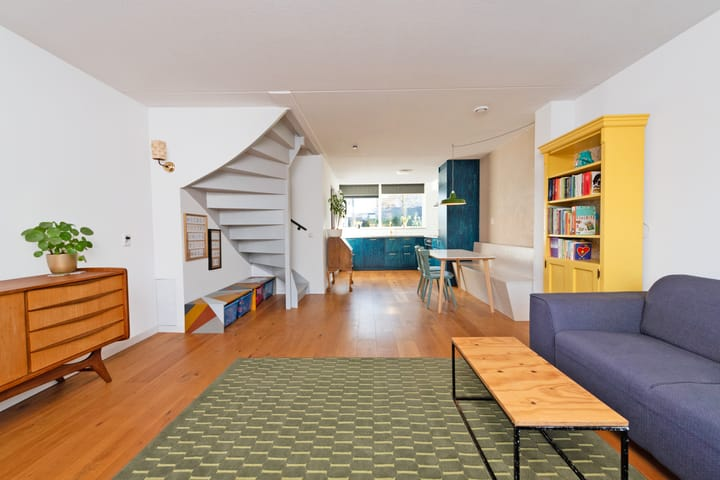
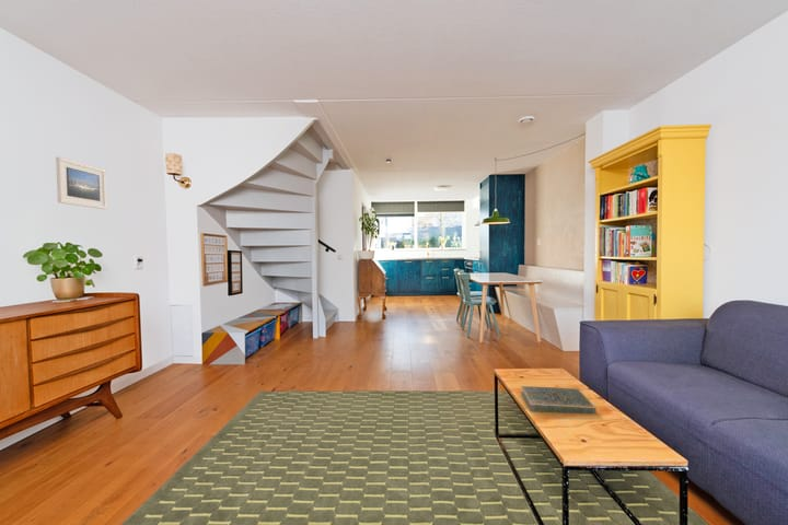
+ book (555, 399)
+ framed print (83, 185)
